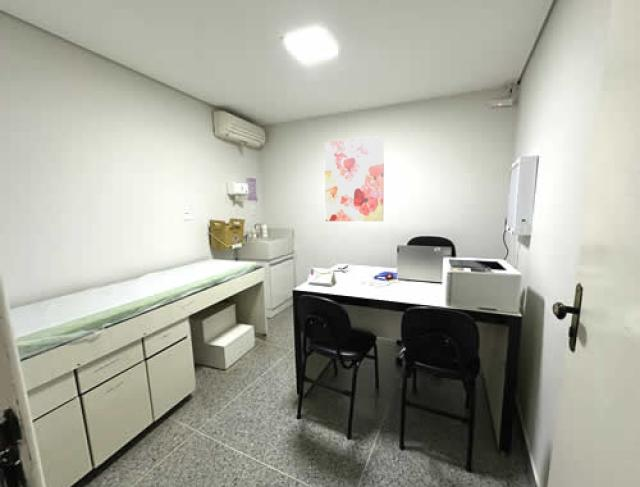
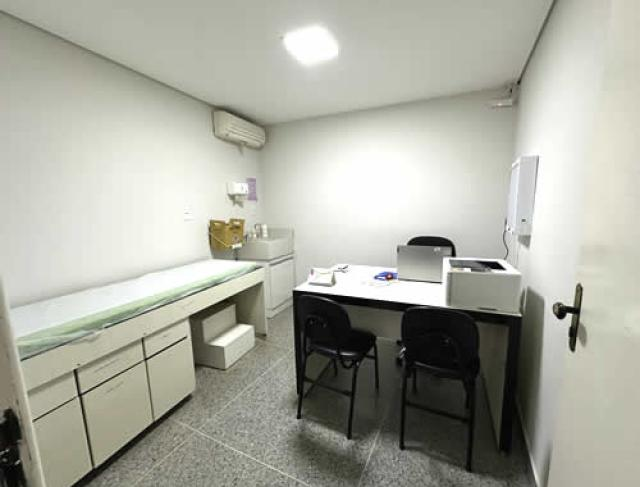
- wall art (353, 181)
